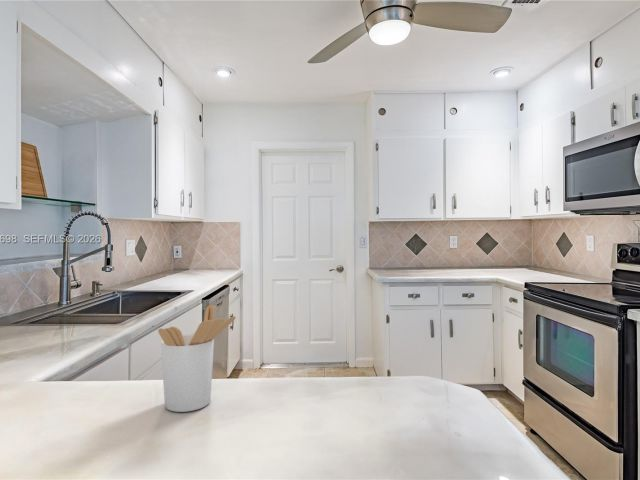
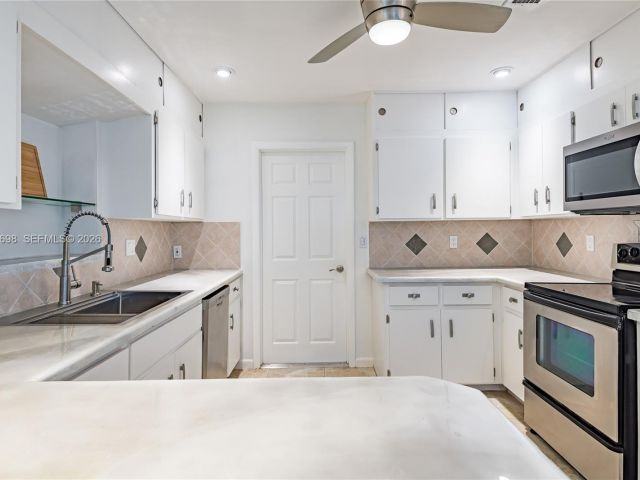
- utensil holder (197, 357)
